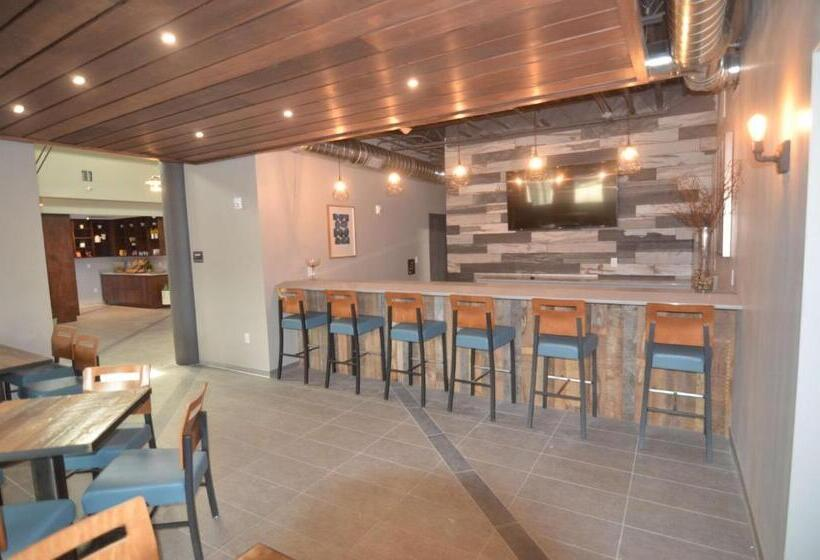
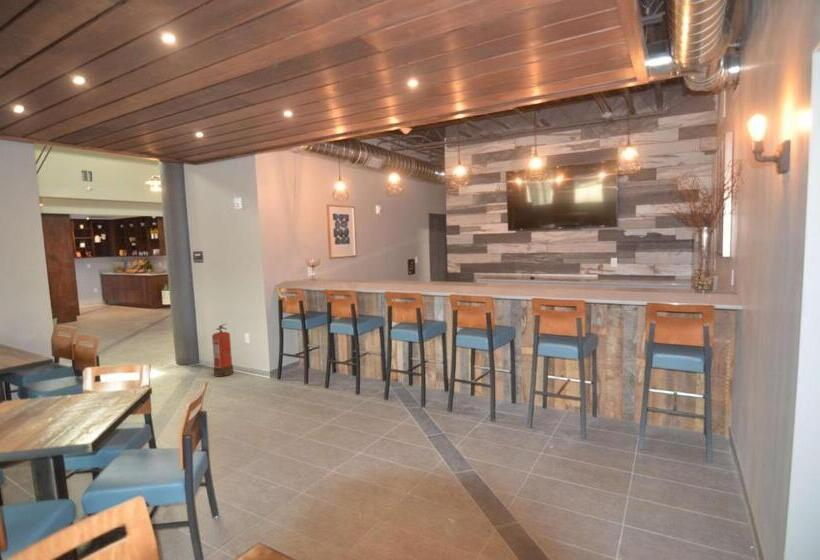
+ fire extinguisher (222, 348)
